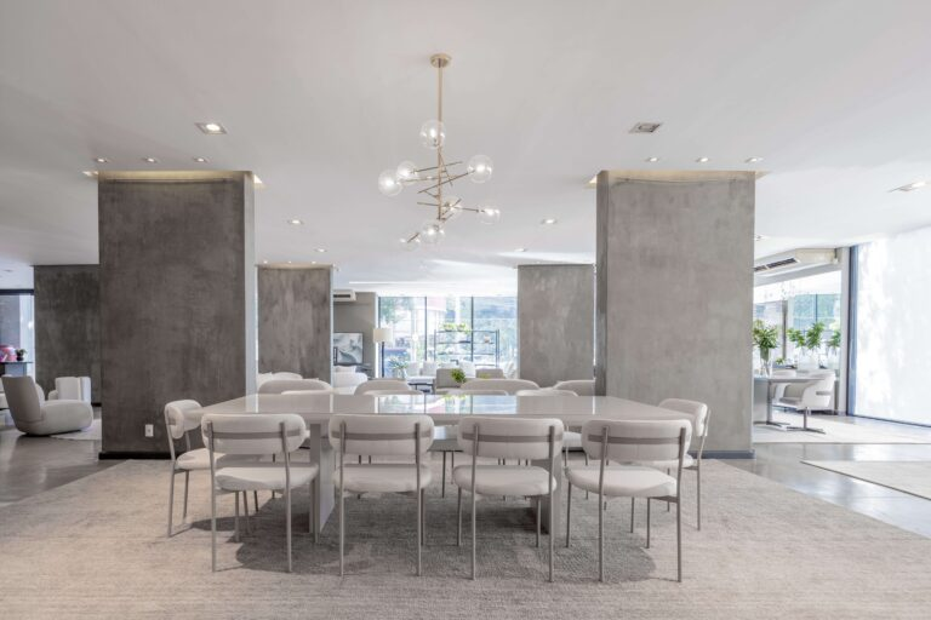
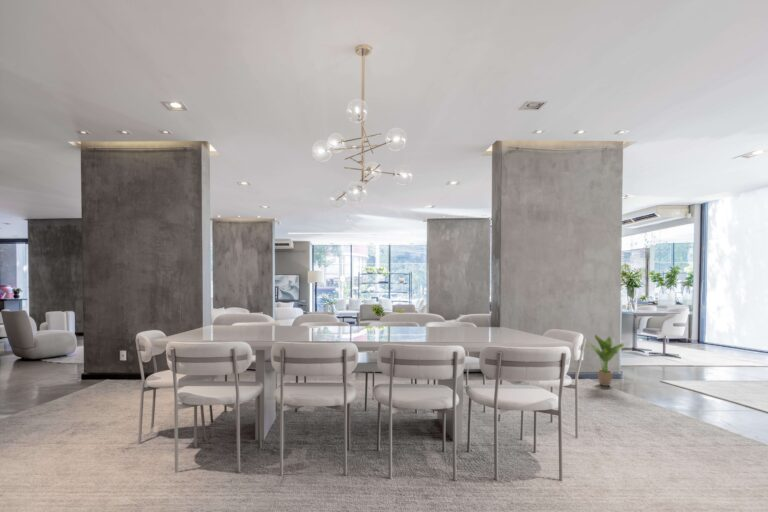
+ potted plant (608, 359)
